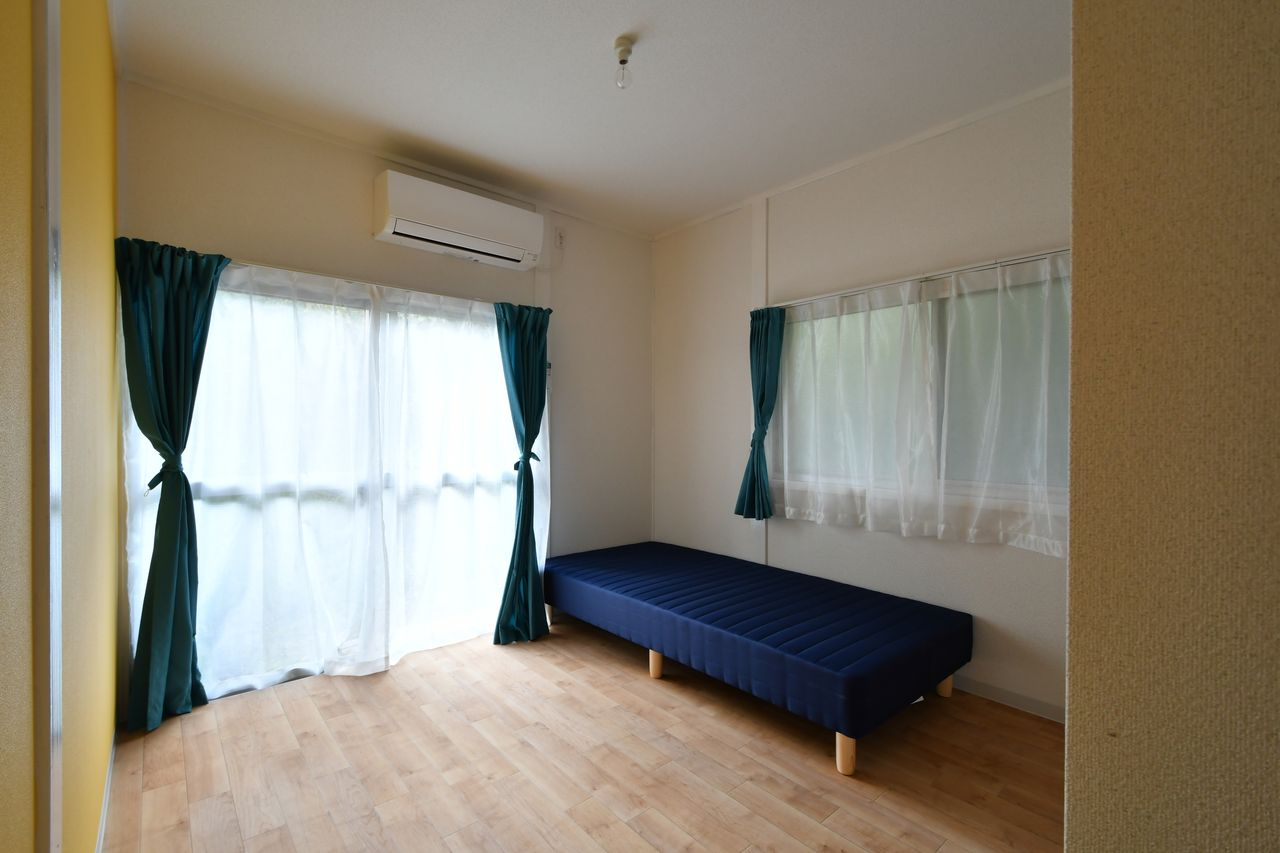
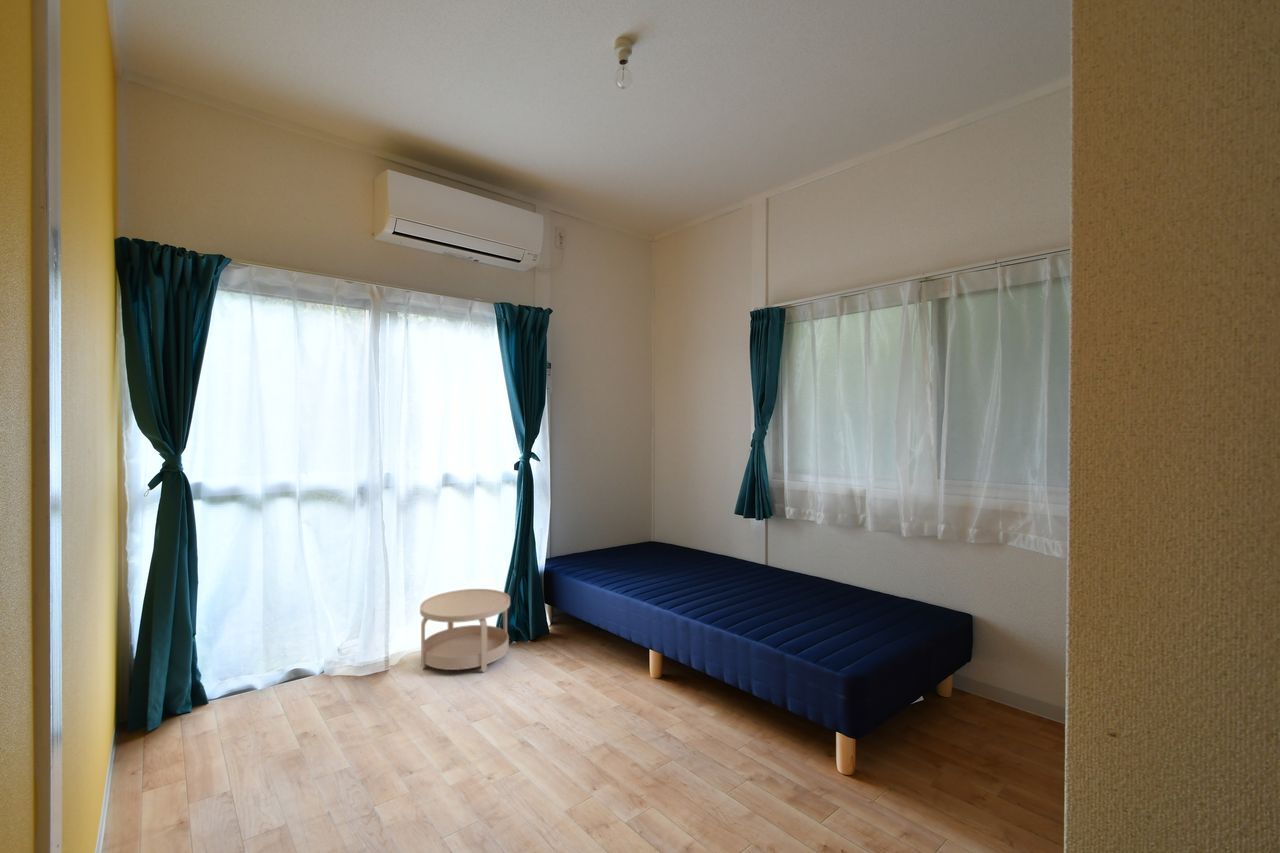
+ side table (466, 629)
